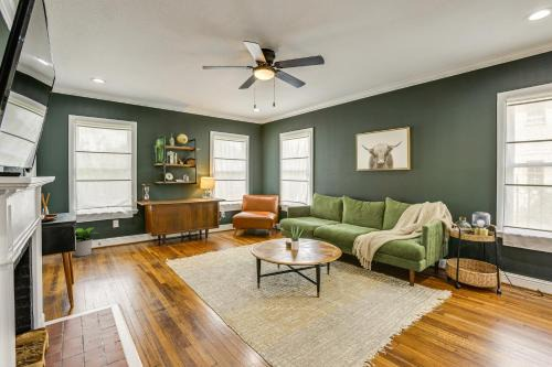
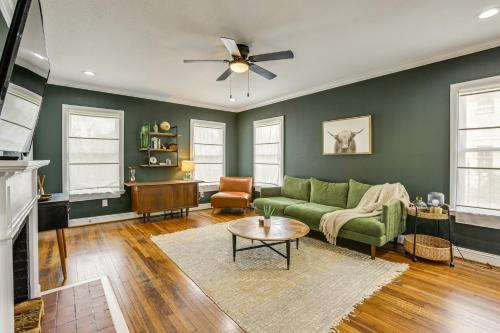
- potted plant (84, 241)
